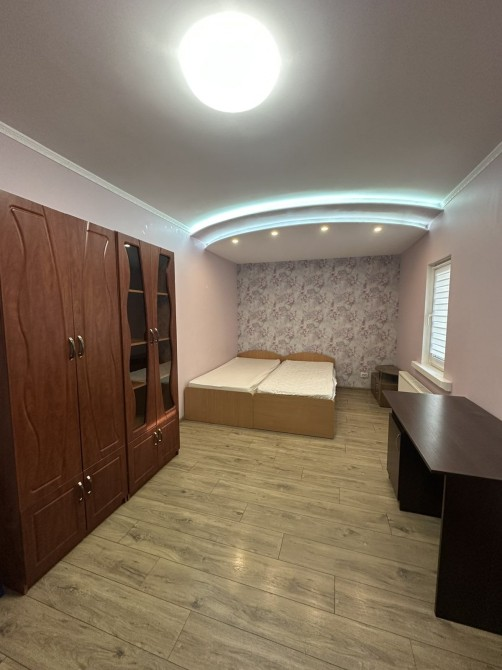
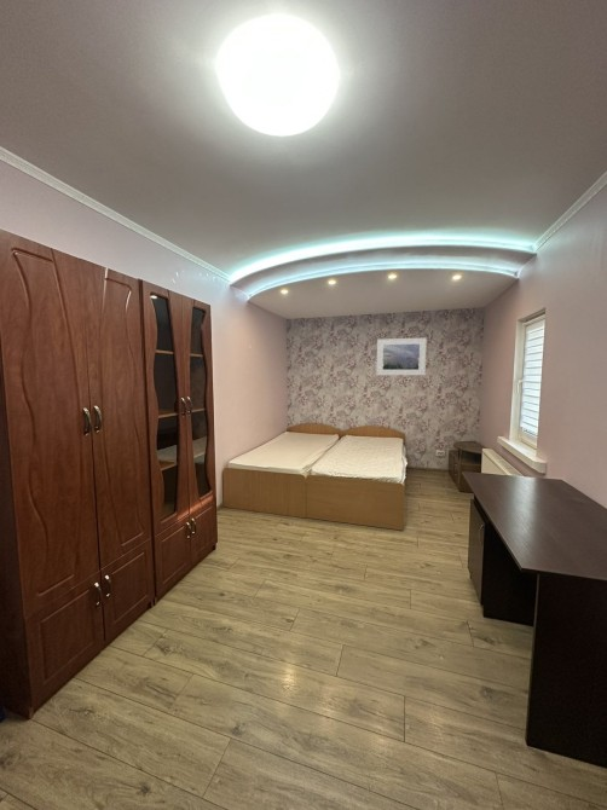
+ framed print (400, 357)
